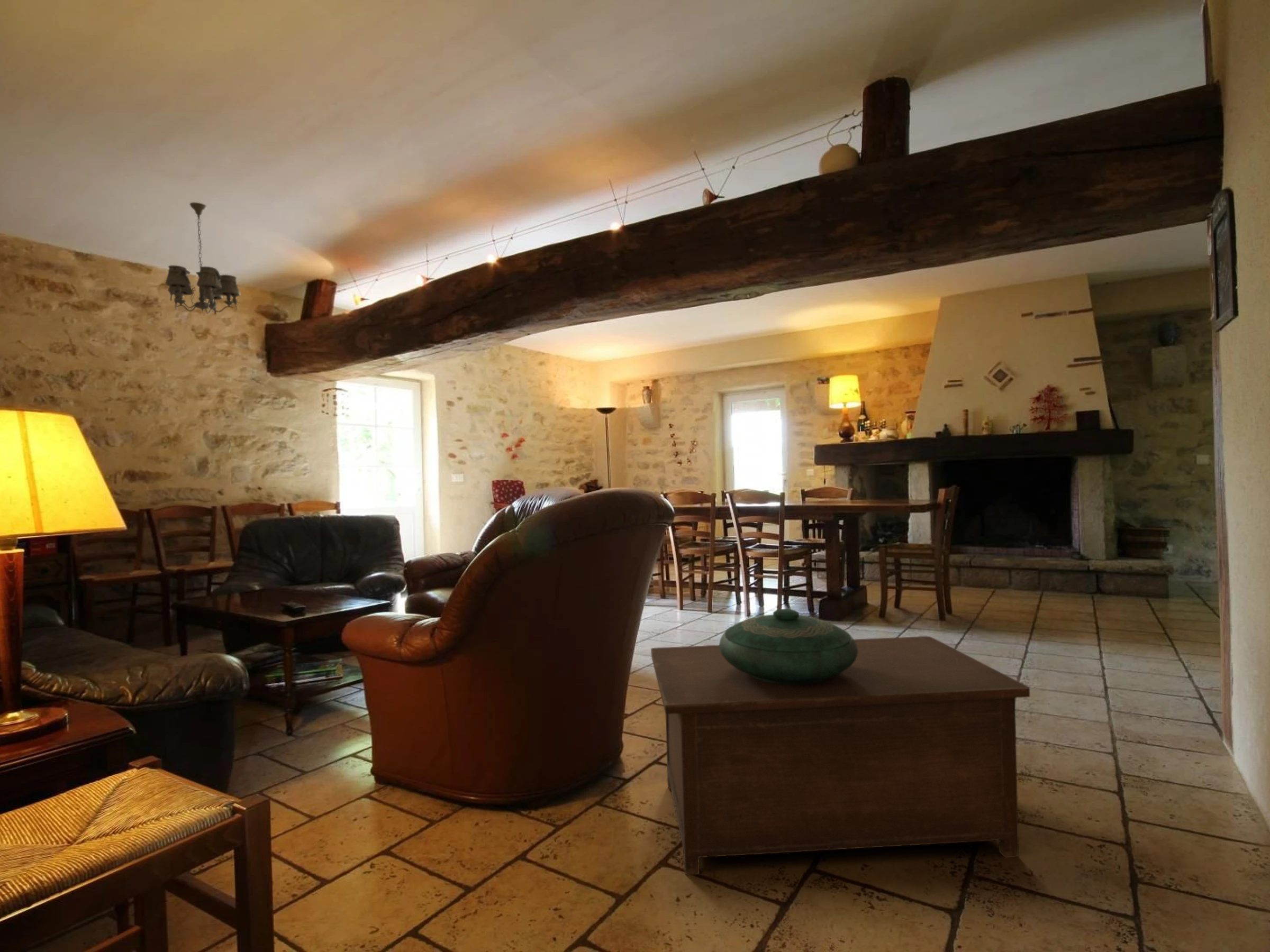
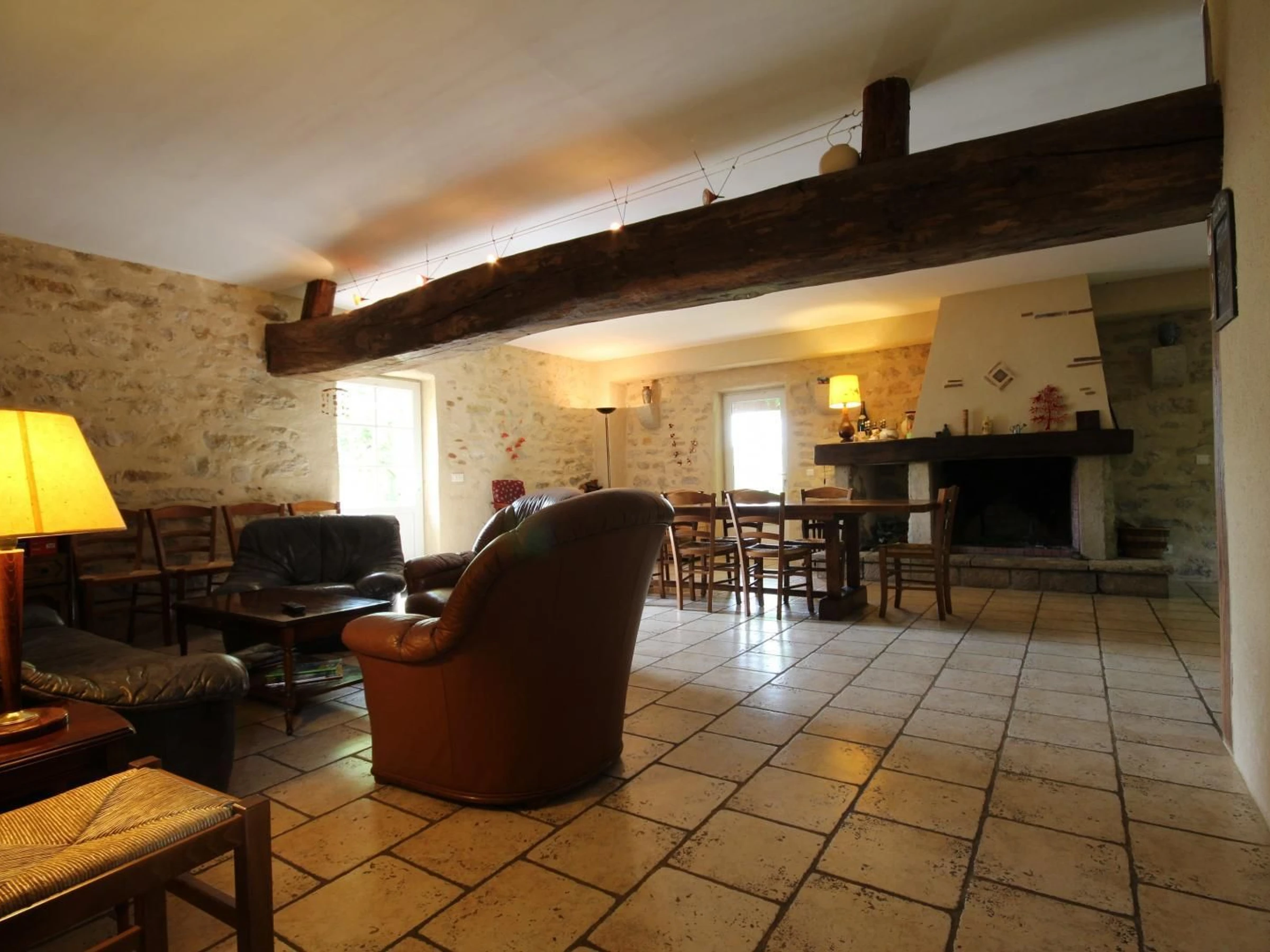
- cabinet (819, 740)
- decorative bowl (786, 639)
- chandelier (201, 258)
